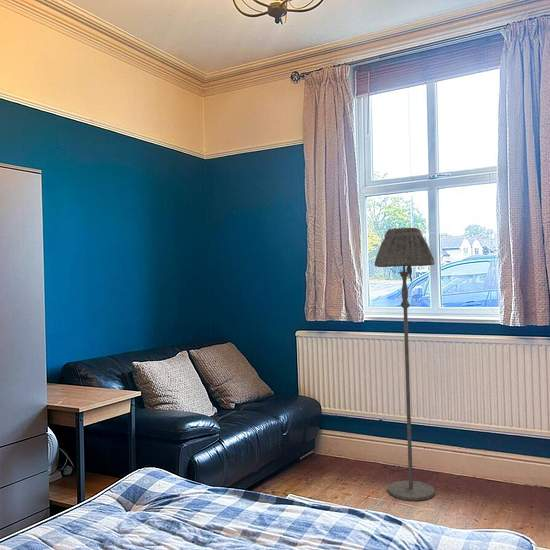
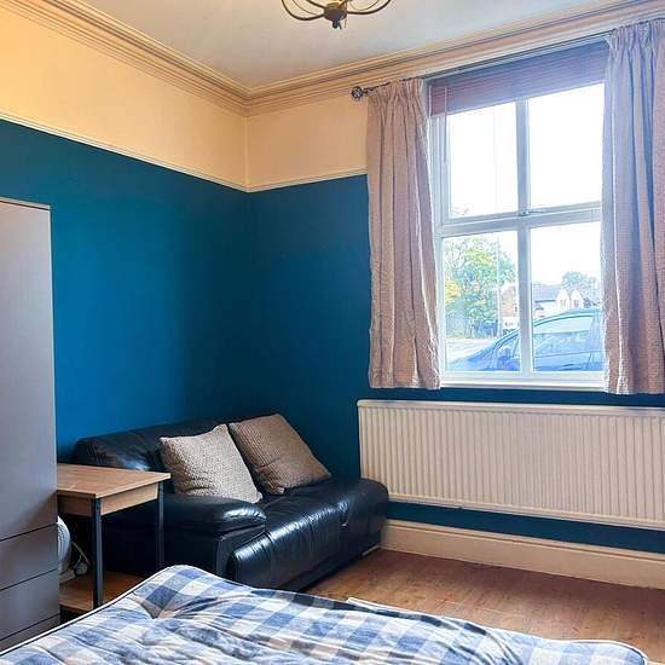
- floor lamp (407, 359)
